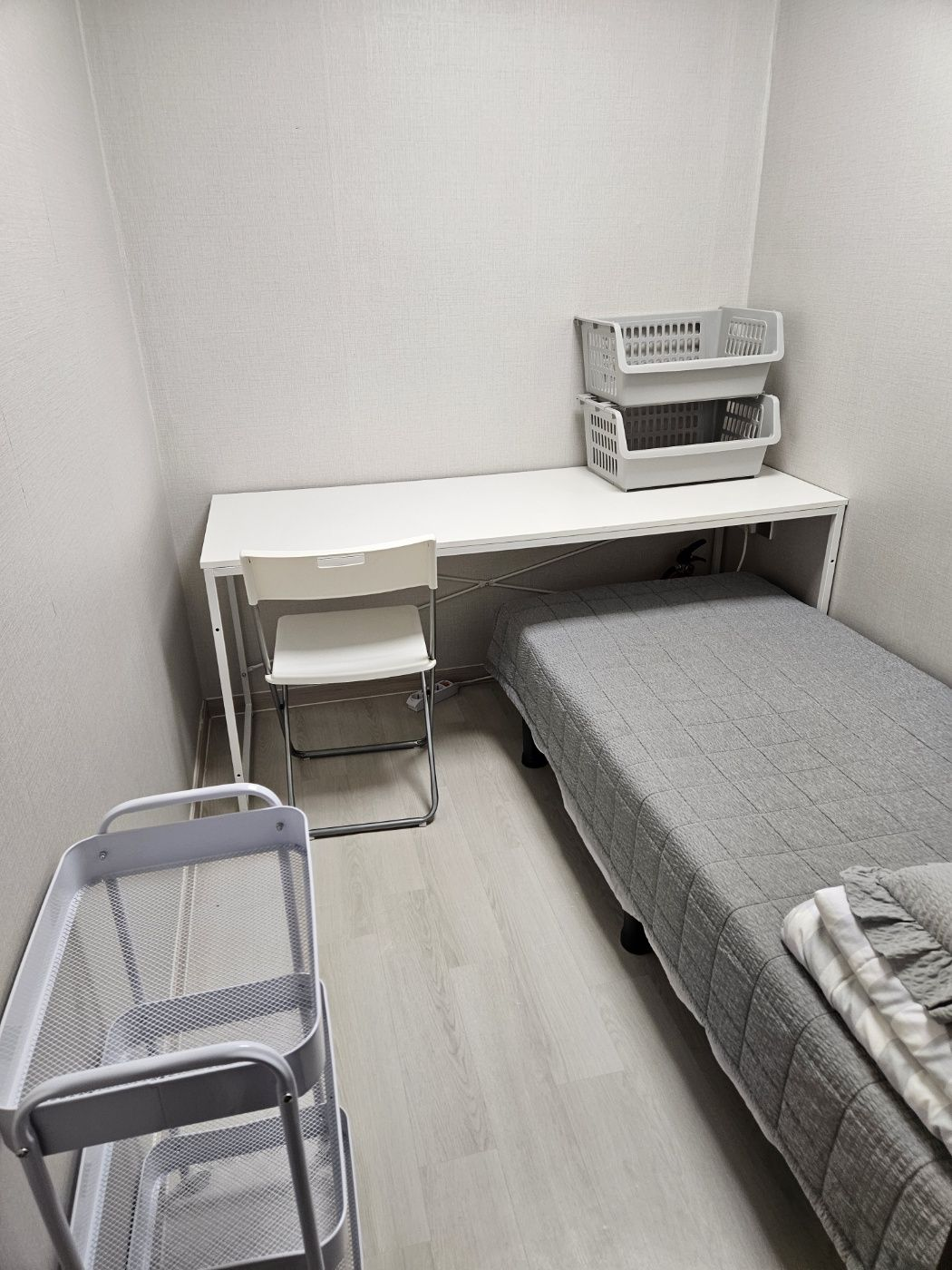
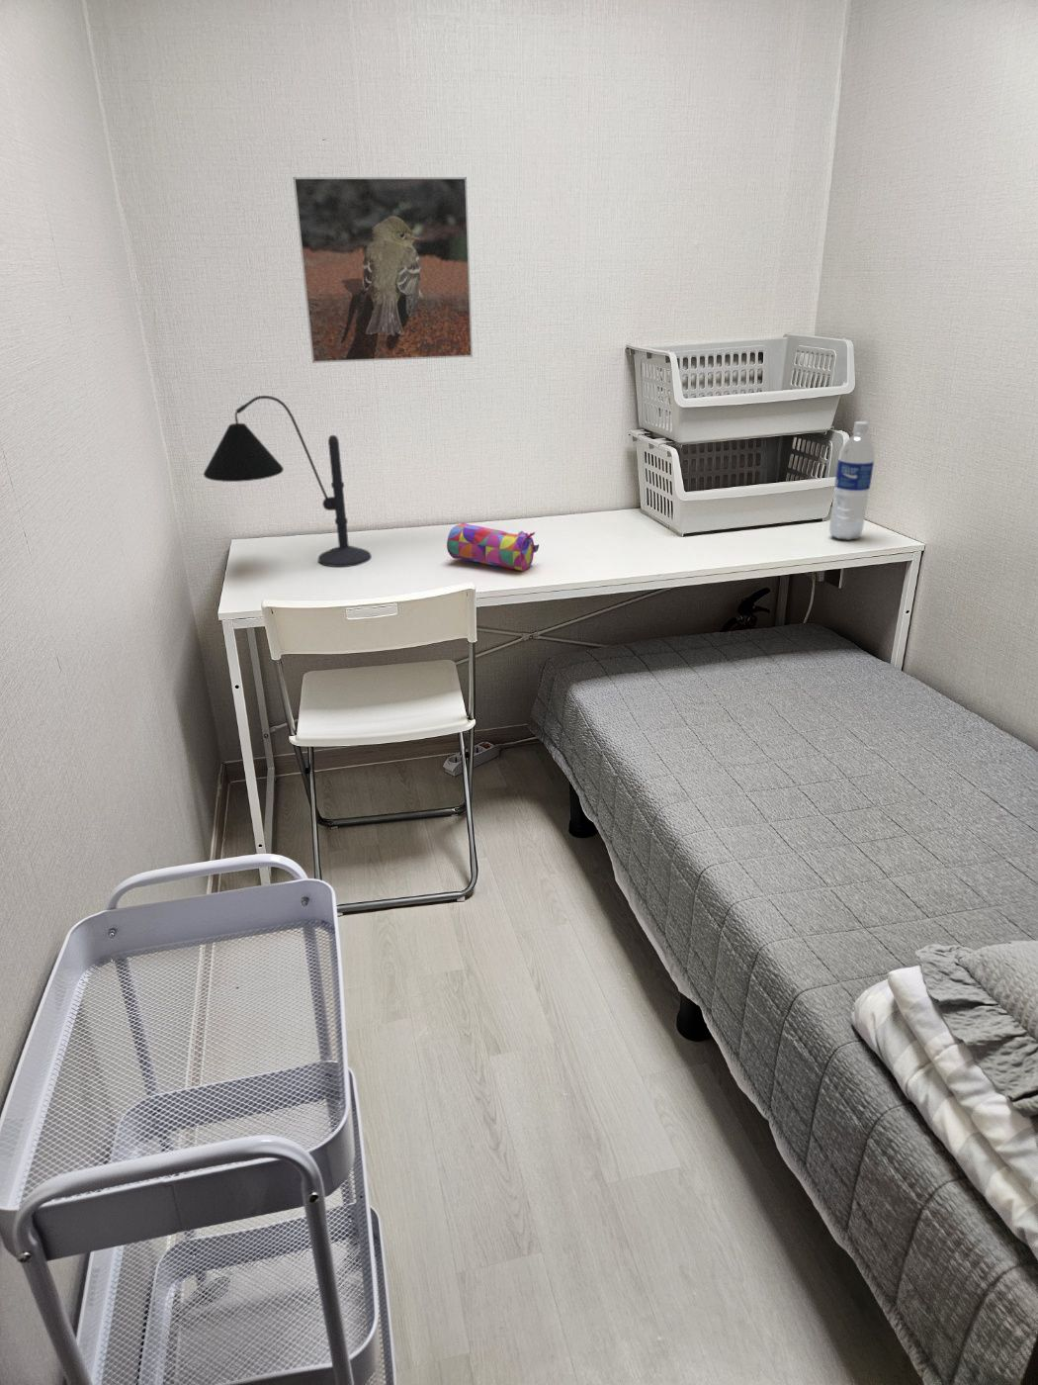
+ water bottle (853, 481)
+ desk lamp (280, 473)
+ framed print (387, 272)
+ pencil case (493, 545)
